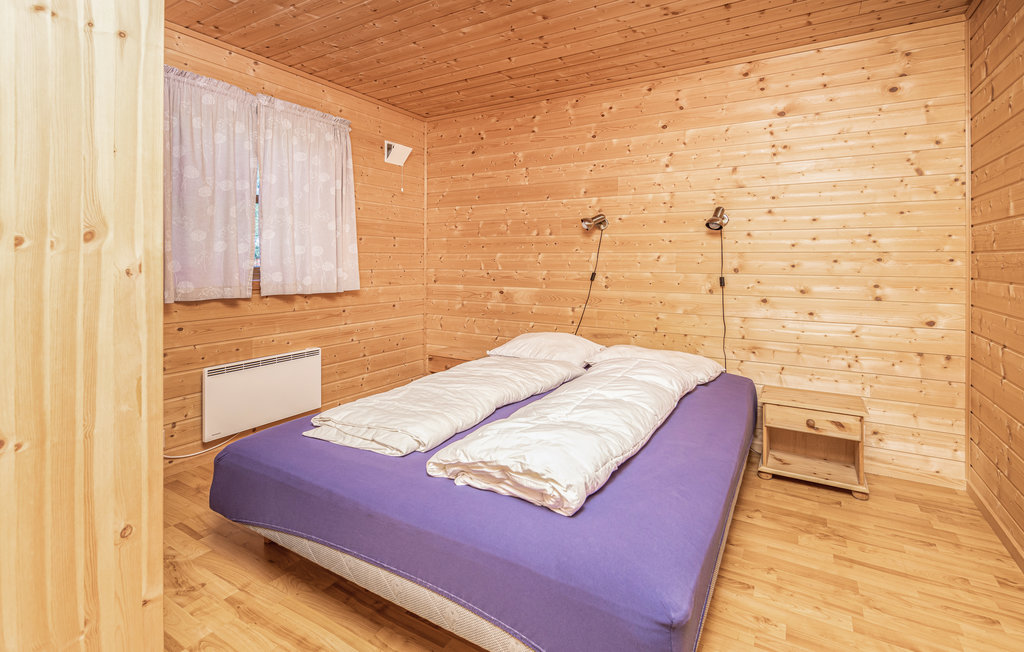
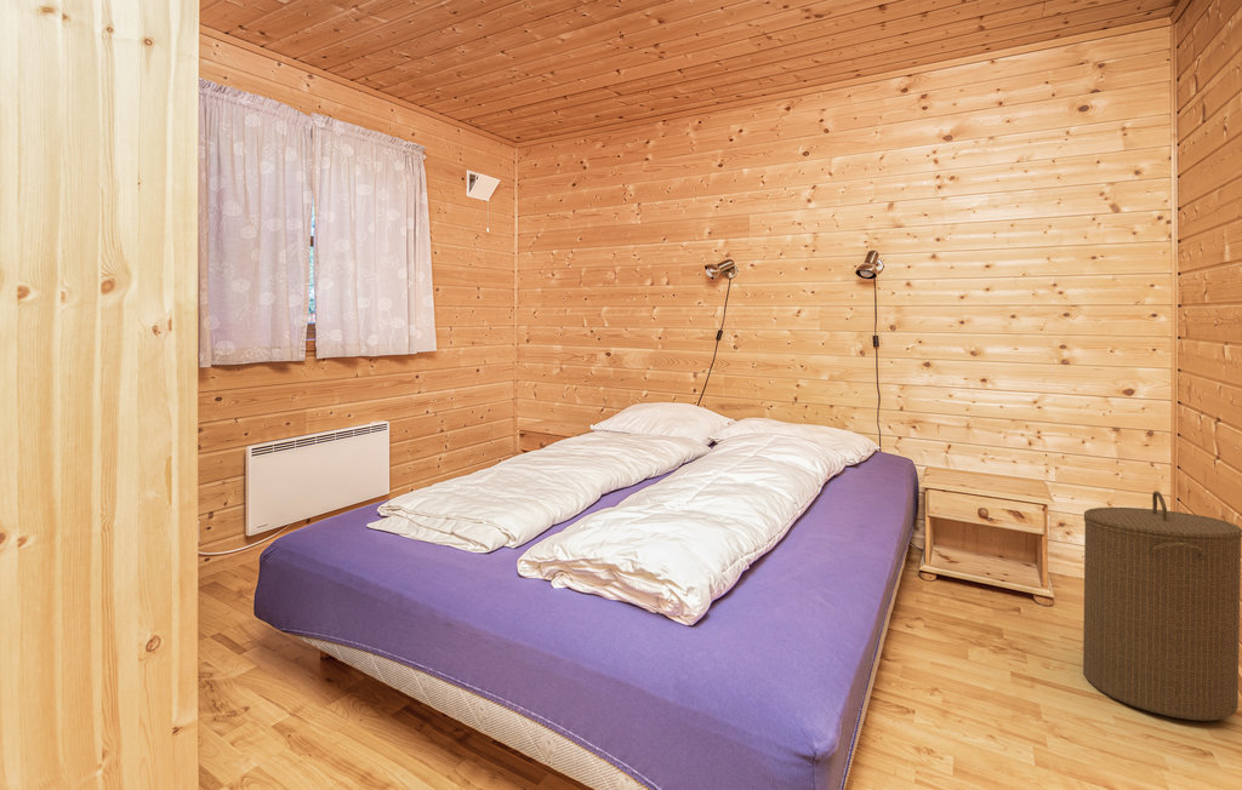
+ laundry hamper (1156, 590)
